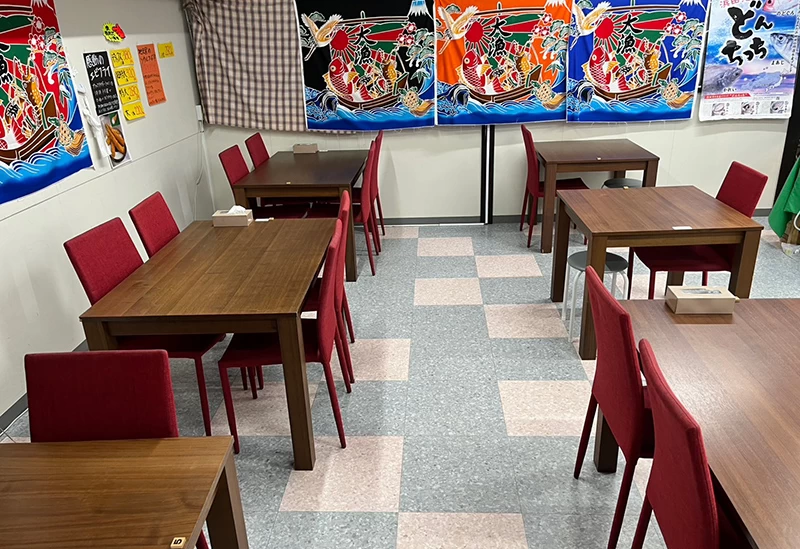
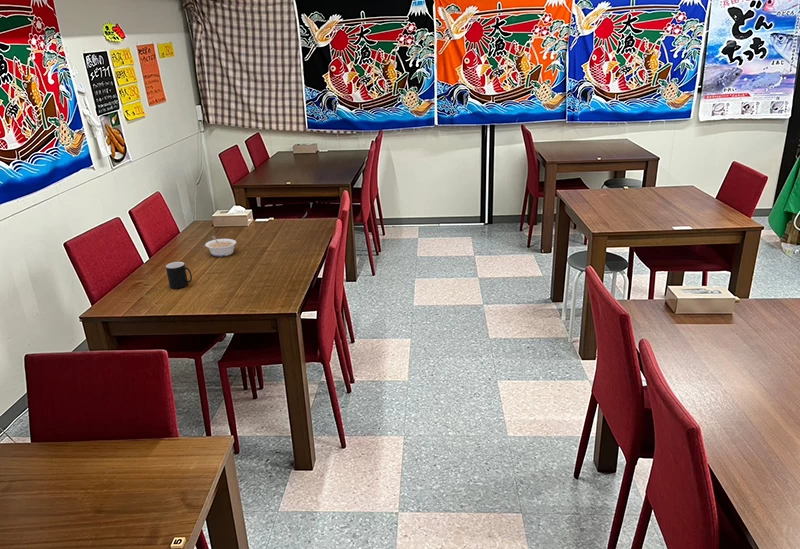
+ legume (220, 247)
+ cup (180, 275)
